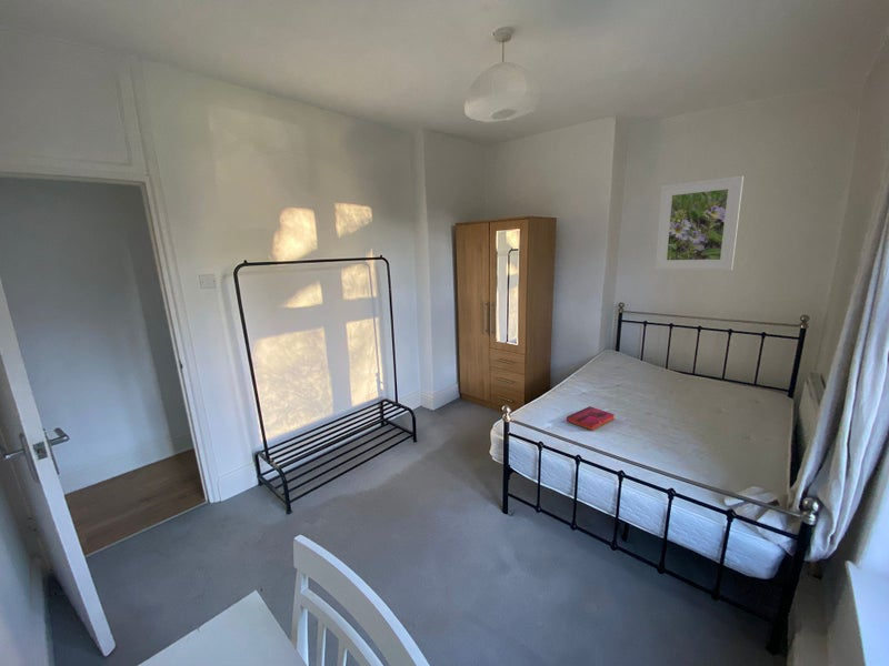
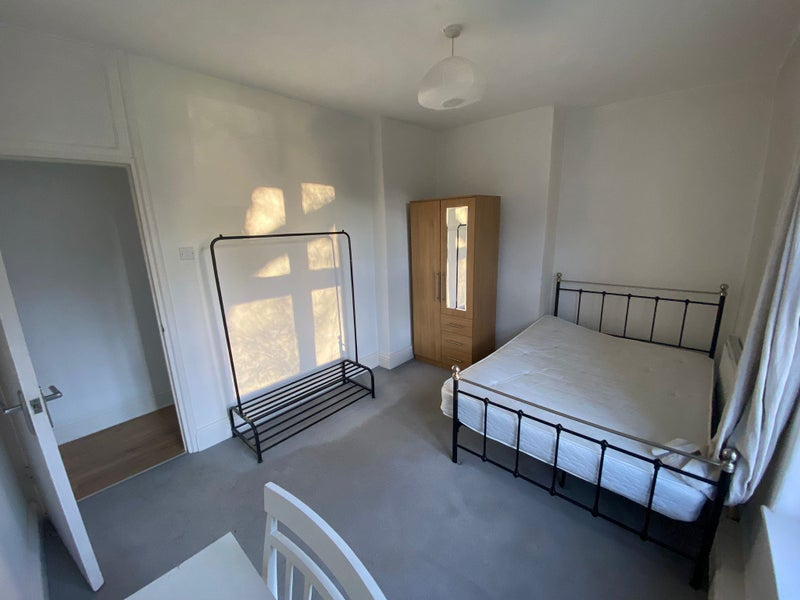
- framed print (696, 226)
- hardback book (590, 417)
